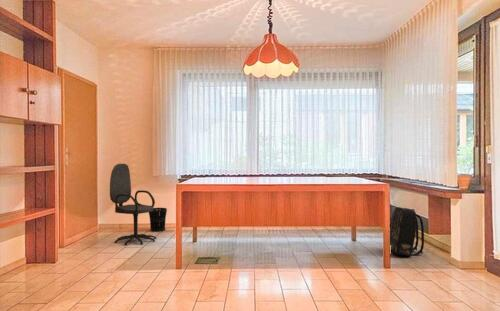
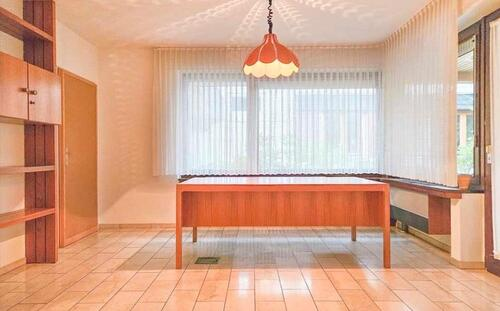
- wastebasket (157, 219)
- office chair (134, 202)
- backpack (404, 230)
